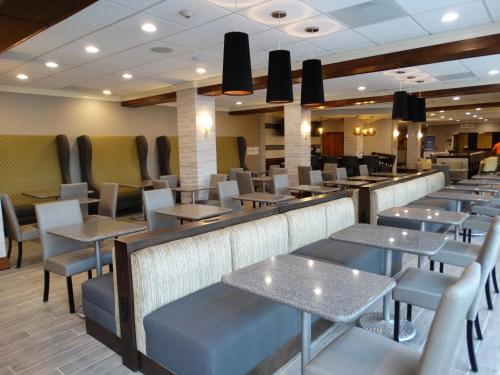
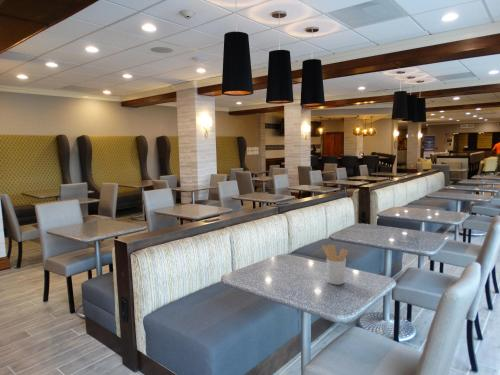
+ utensil holder (333, 263)
